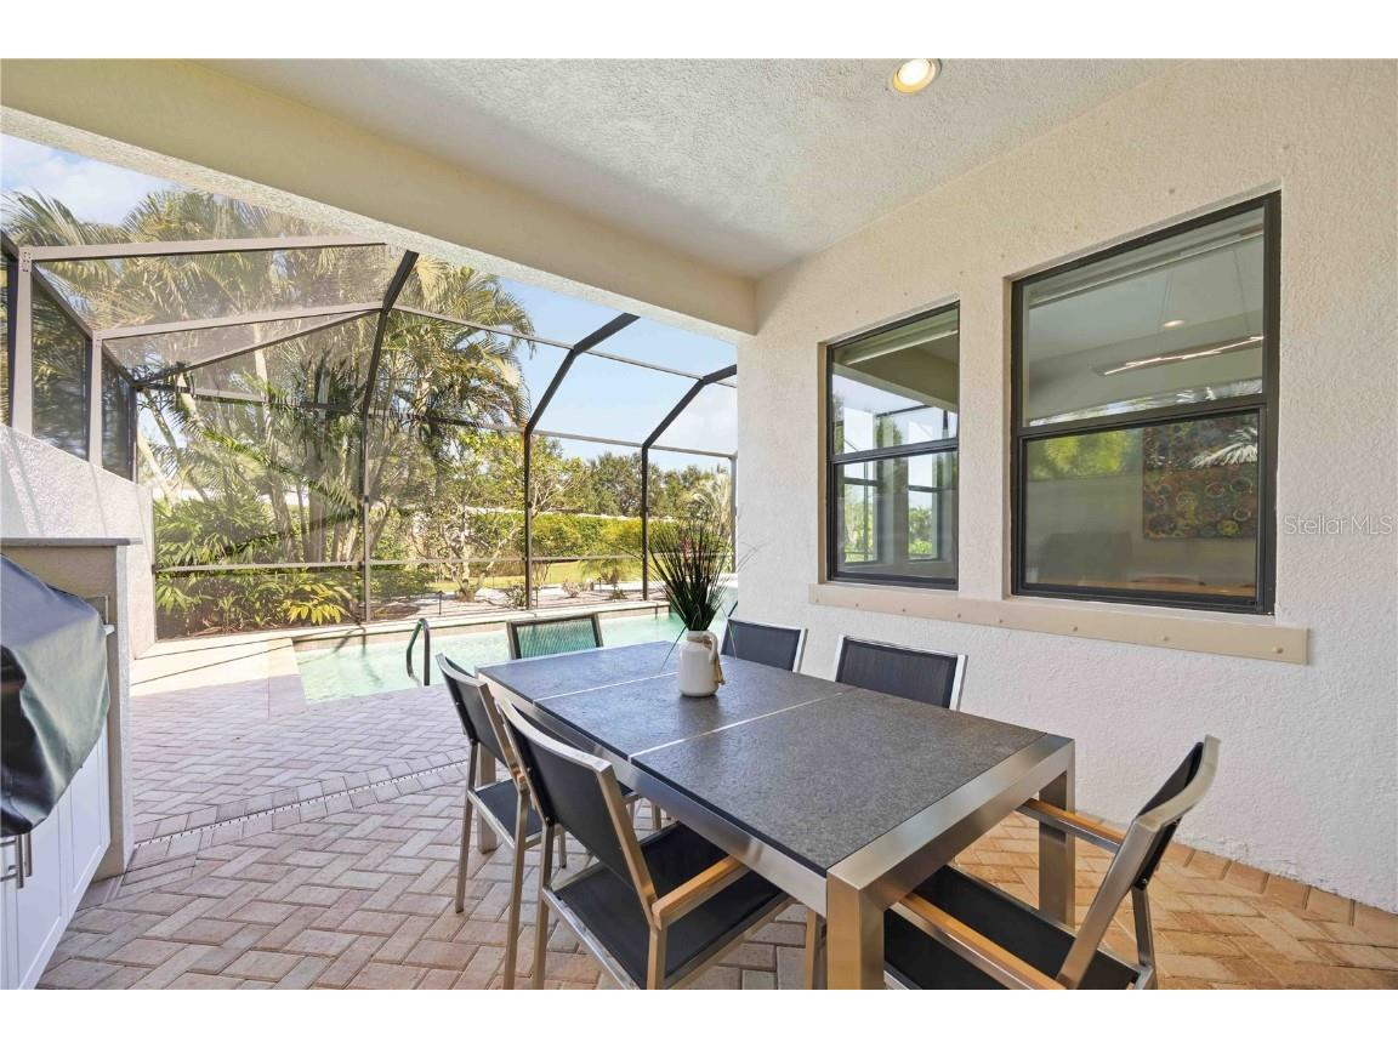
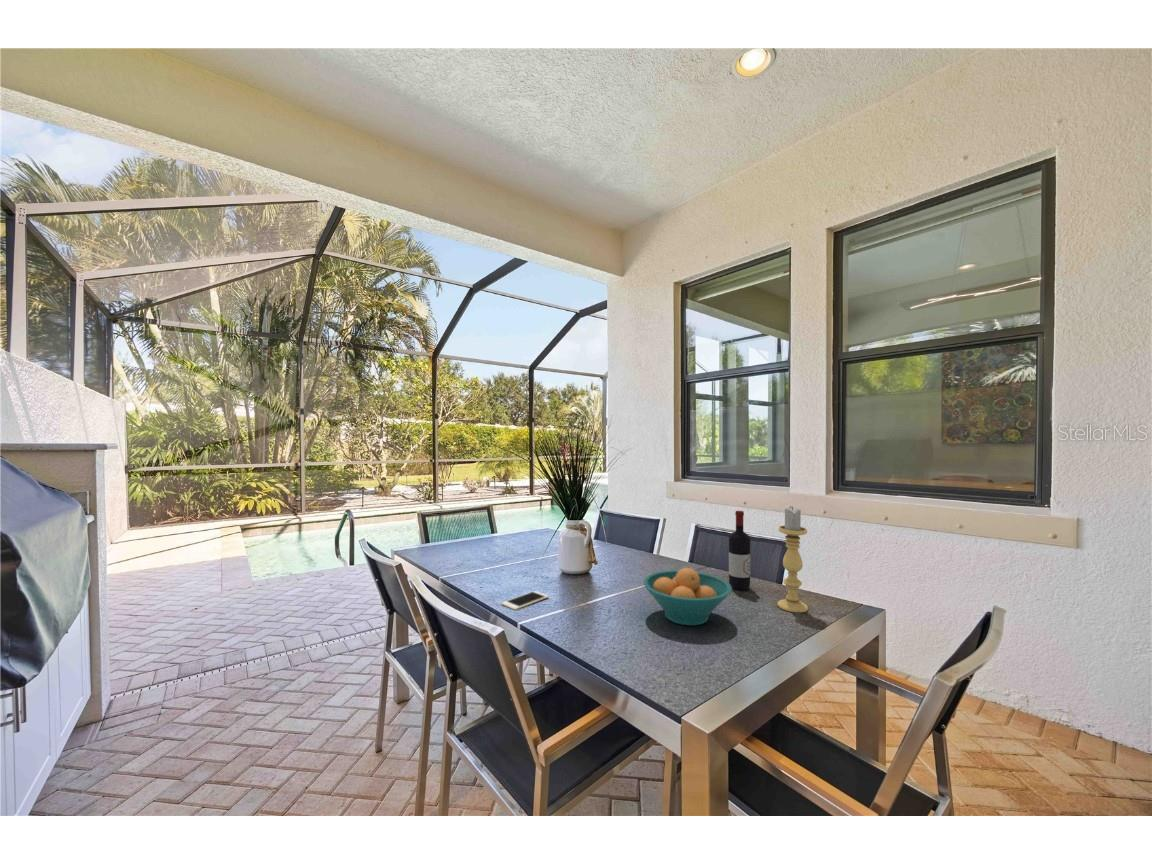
+ fruit bowl (686, 592)
+ cell phone (525, 599)
+ wine bottle (739, 549)
+ candle holder (792, 556)
